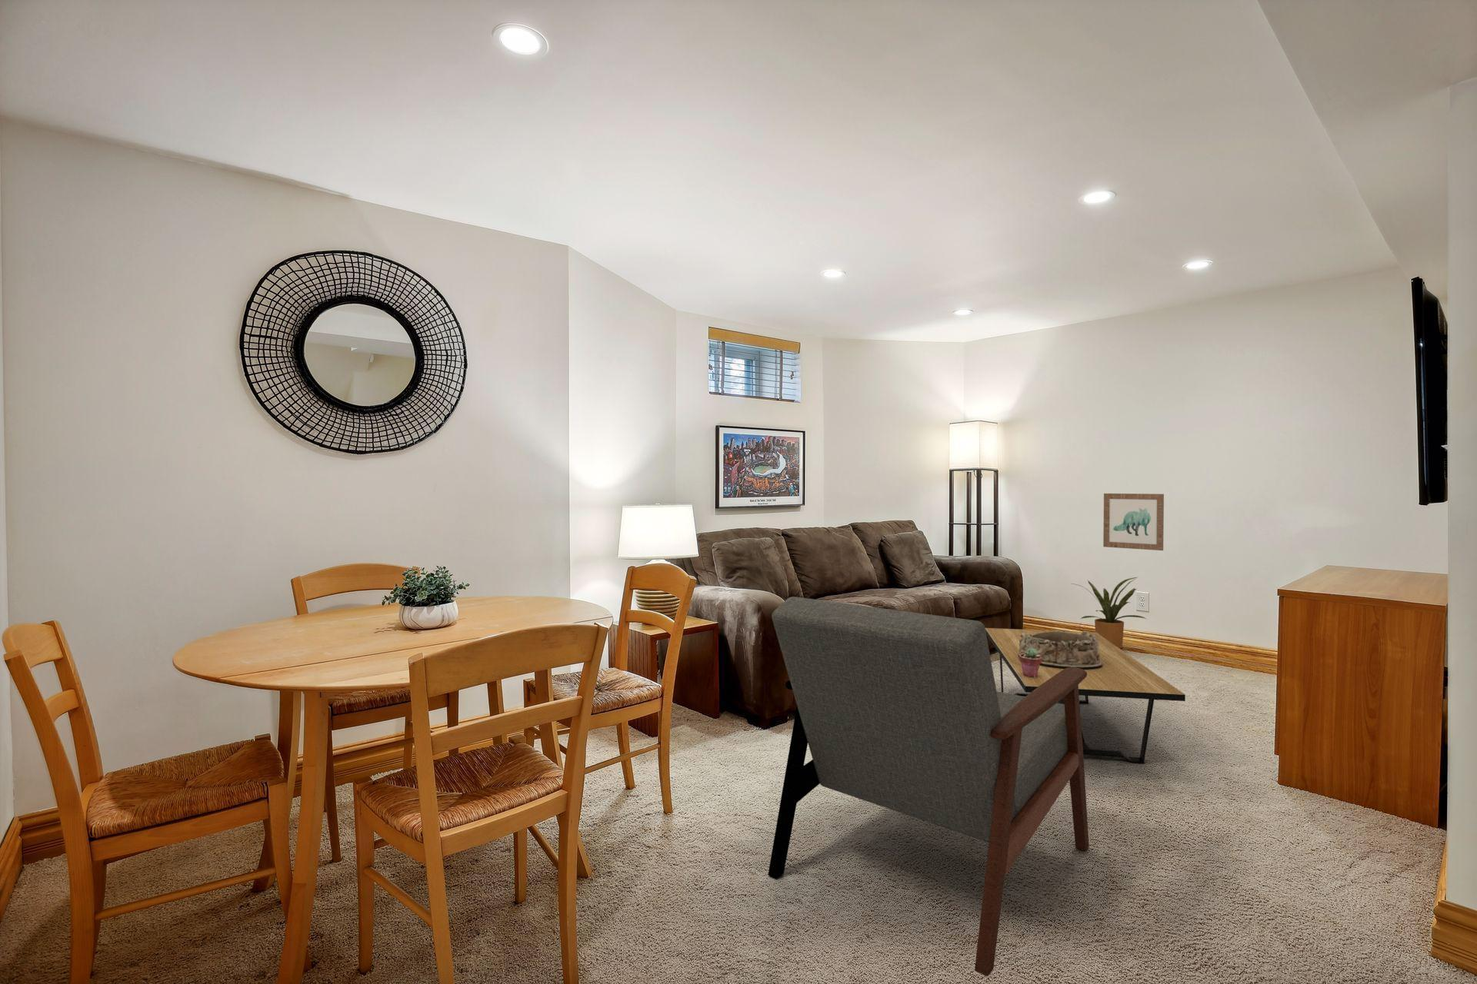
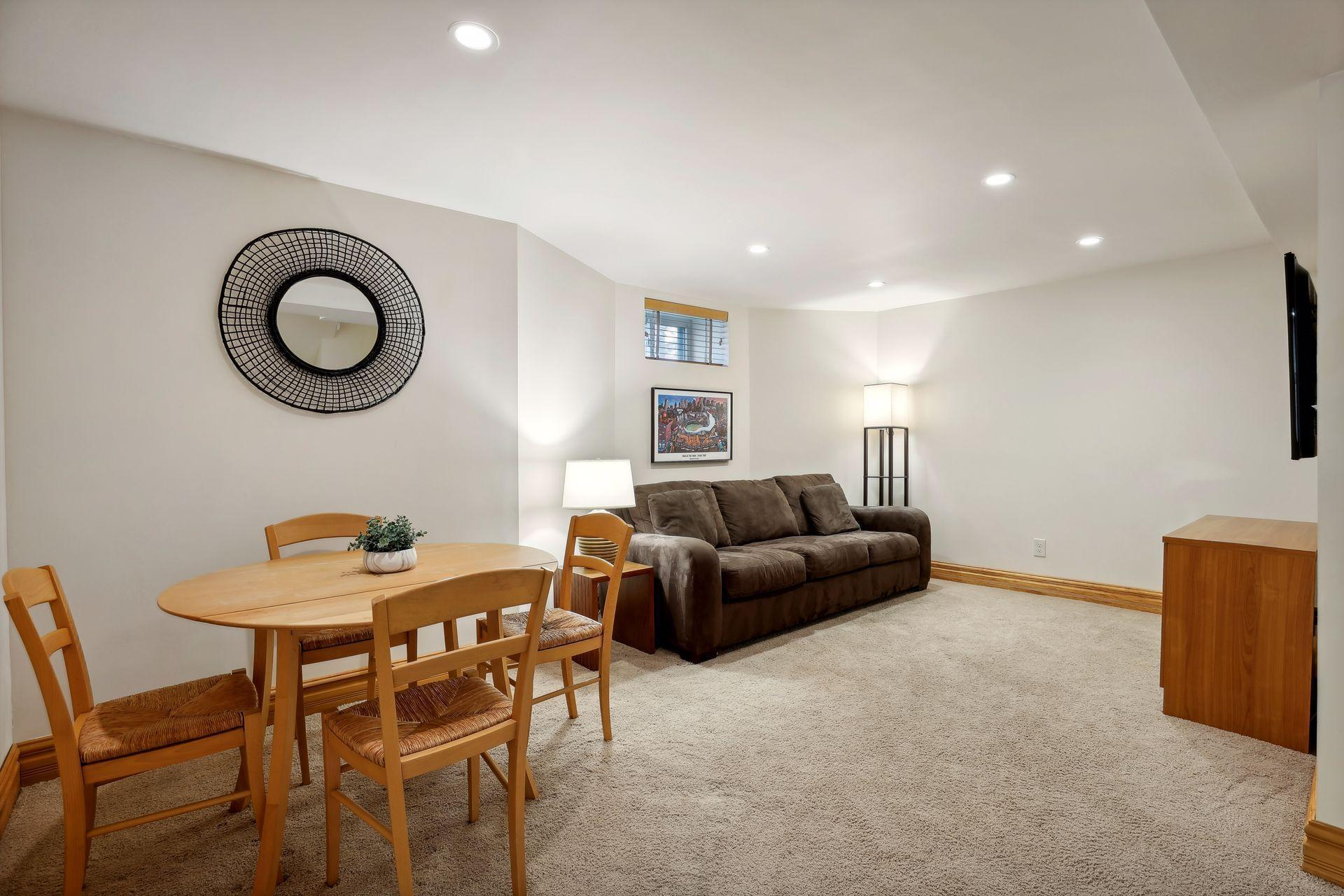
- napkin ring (1060, 648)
- house plant (1109, 612)
- wall art (1132, 521)
- armchair (932, 728)
- potted succulent (1030, 662)
- coffee table (1063, 697)
